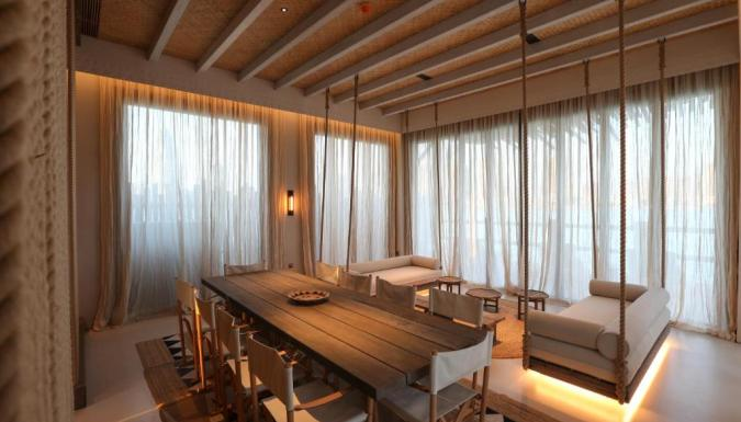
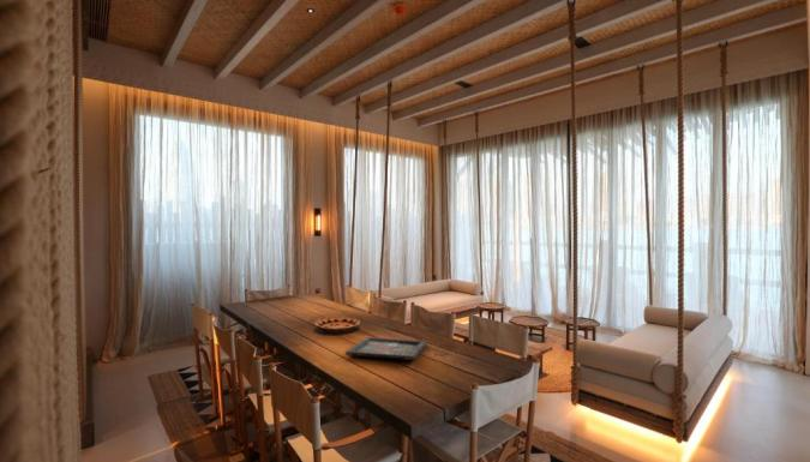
+ decorative tray (388, 347)
